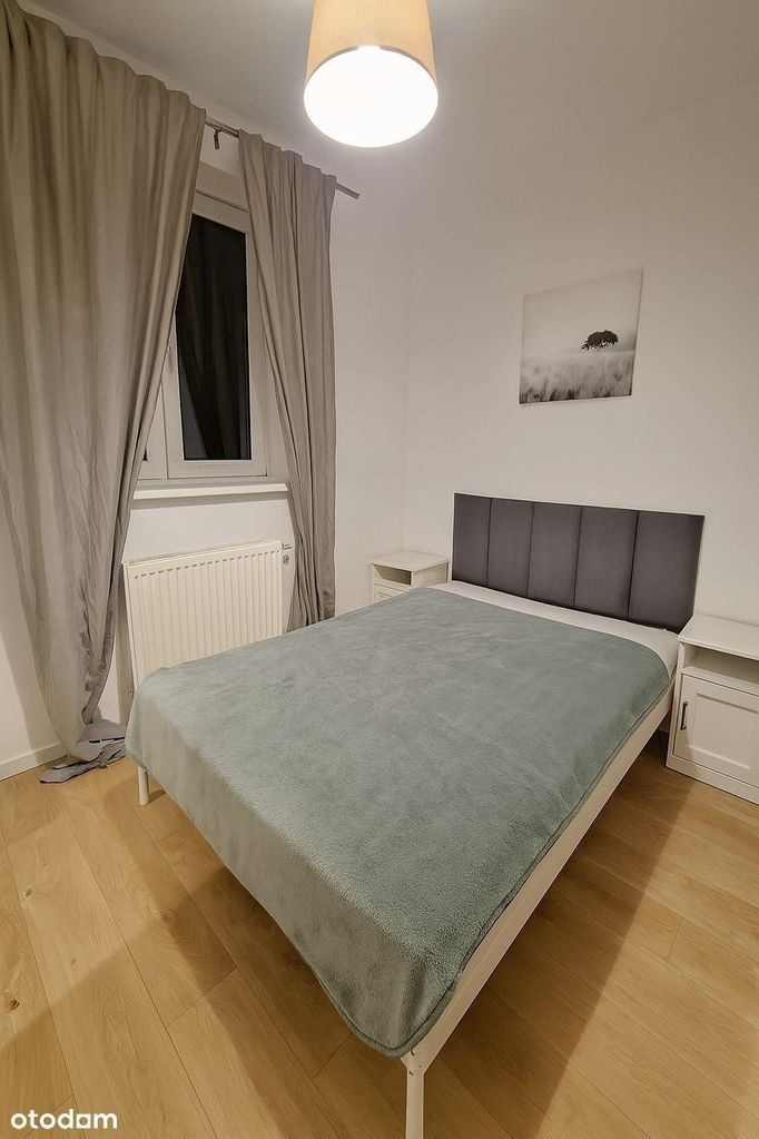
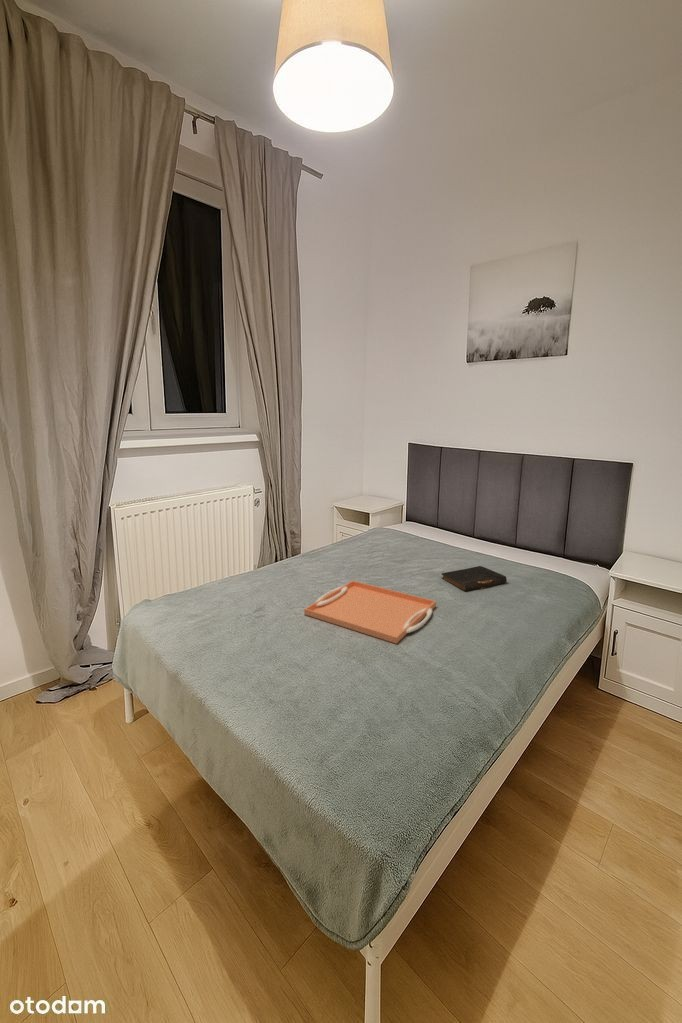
+ book (473, 577)
+ serving tray (371, 607)
